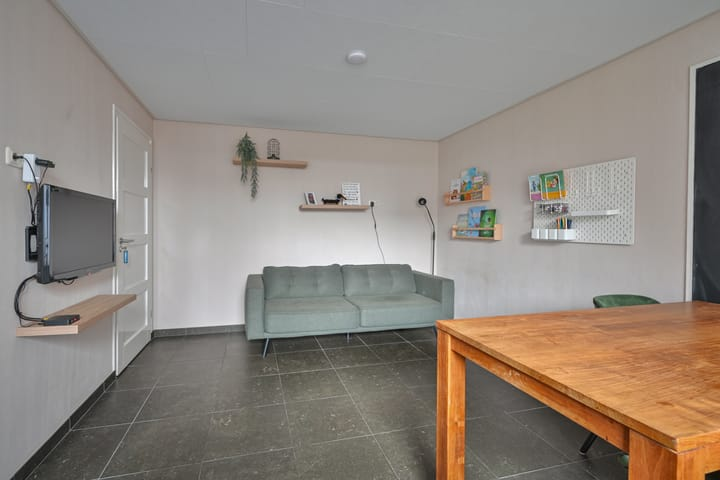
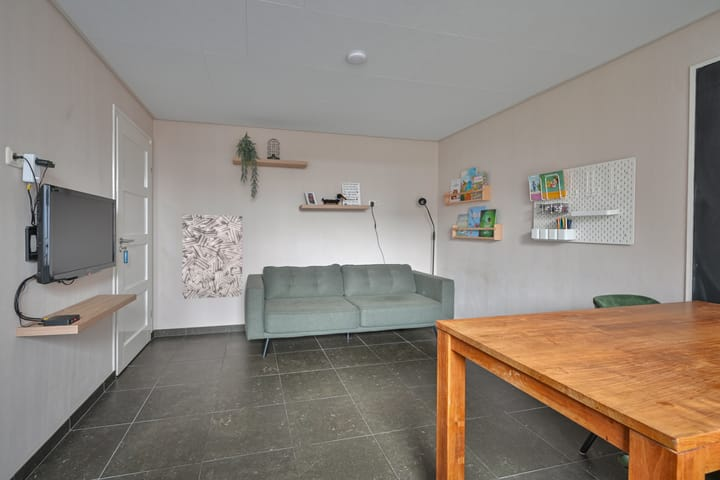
+ wall art (213, 256)
